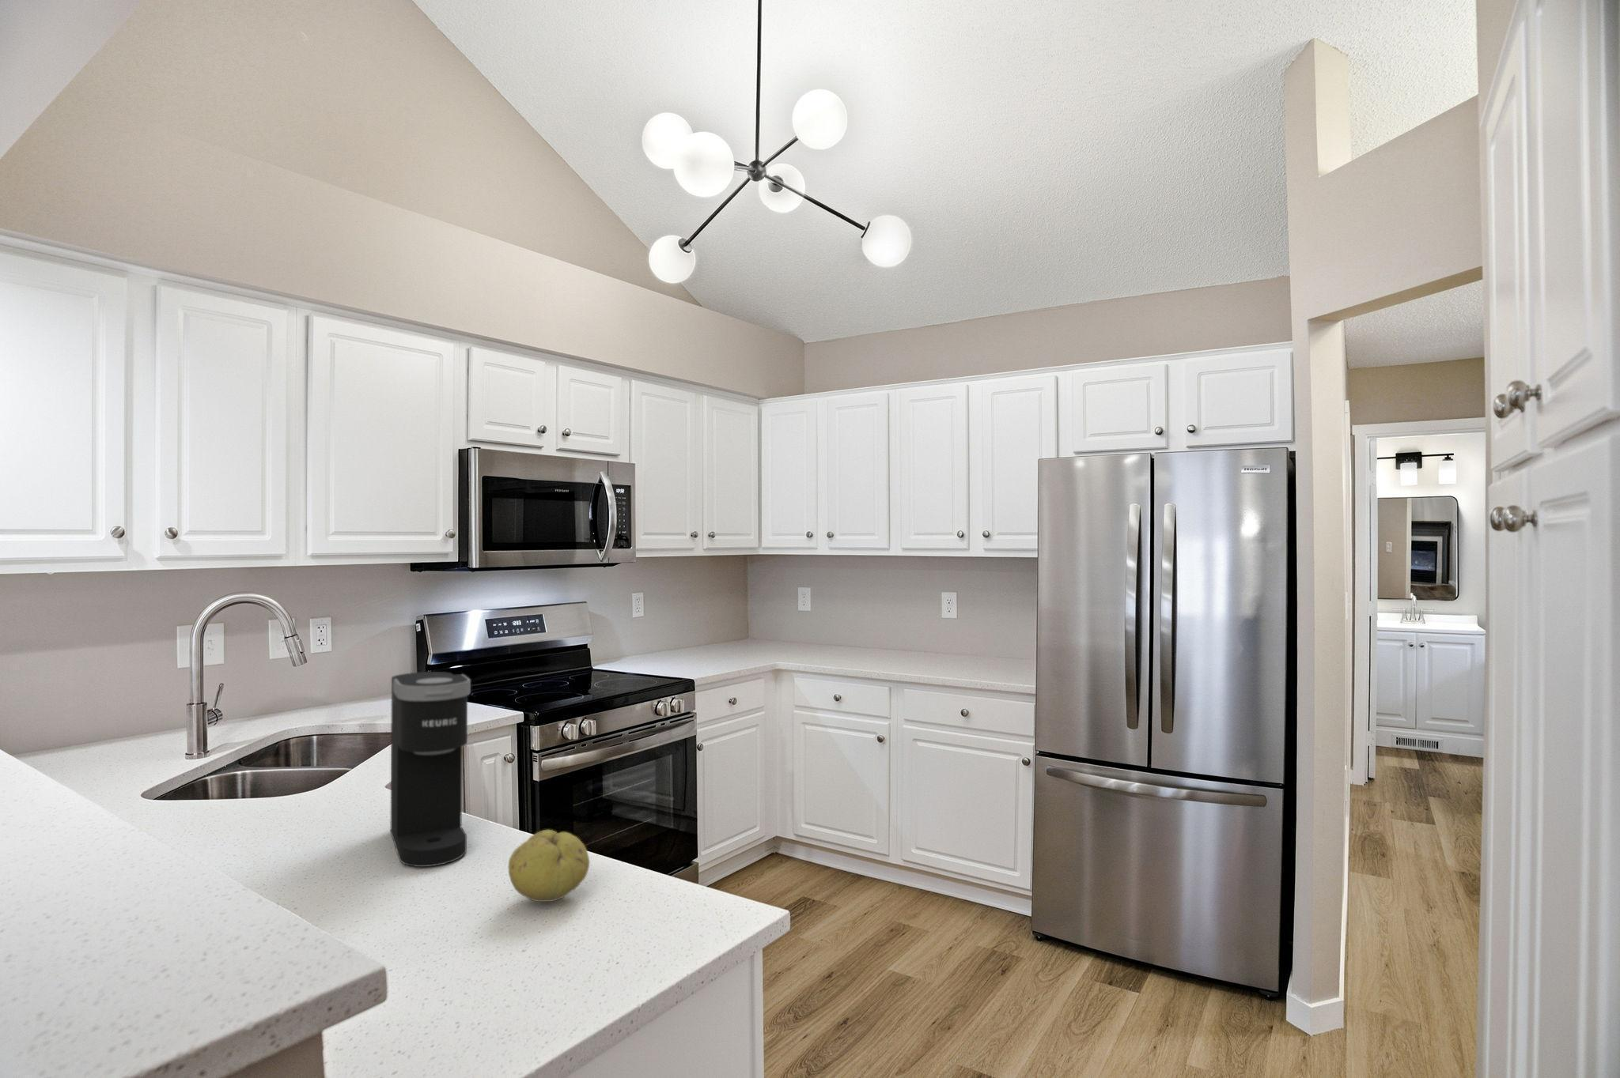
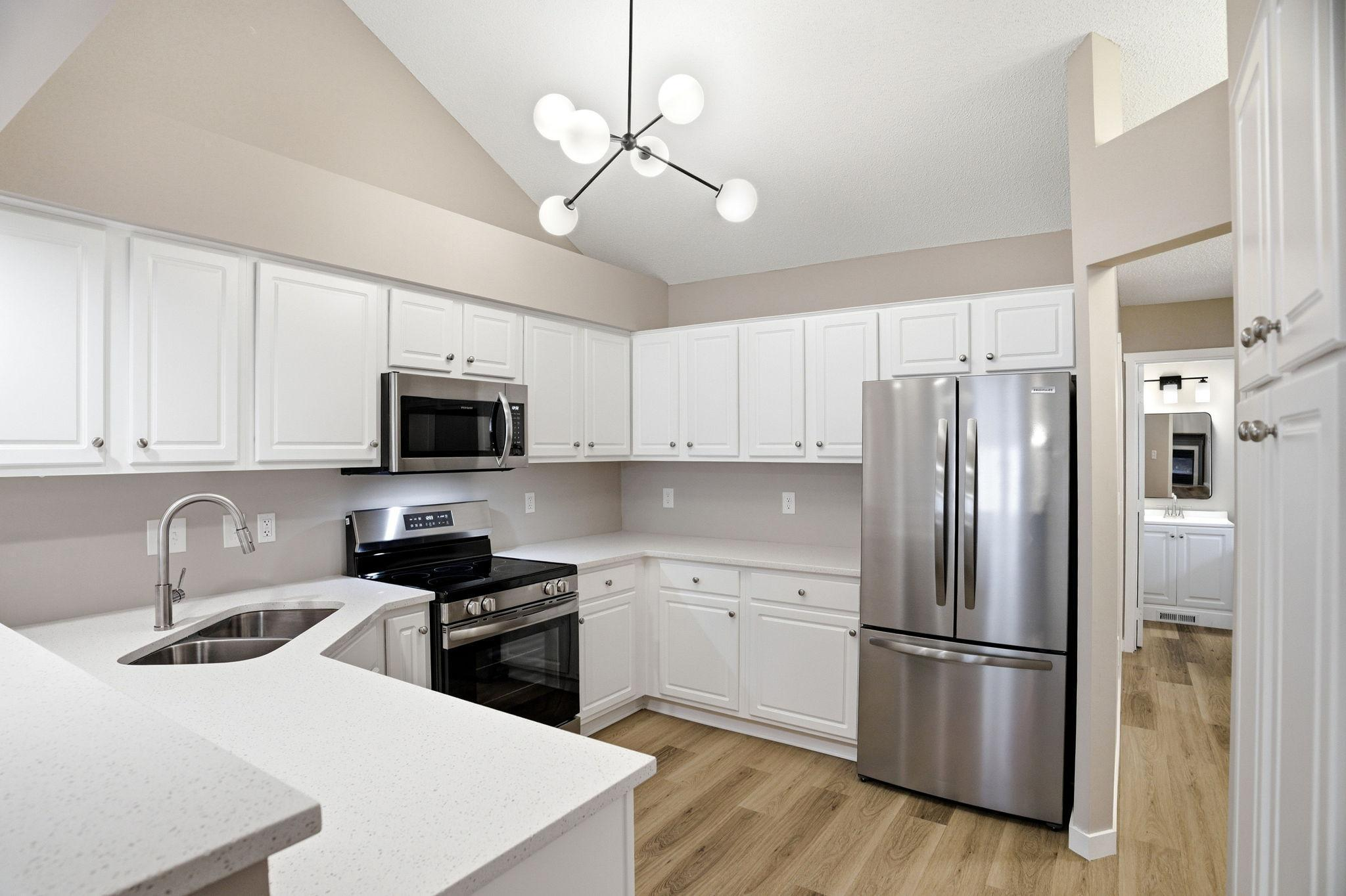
- coffee maker (428, 759)
- fruit (548, 866)
